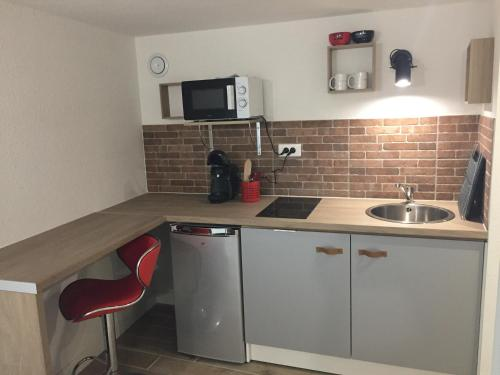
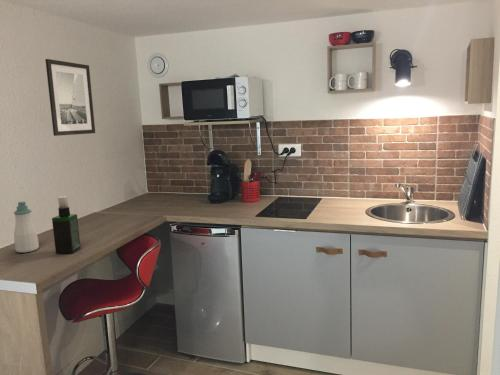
+ spray bottle (65, 224)
+ wall art (72, 98)
+ soap bottle (24, 226)
